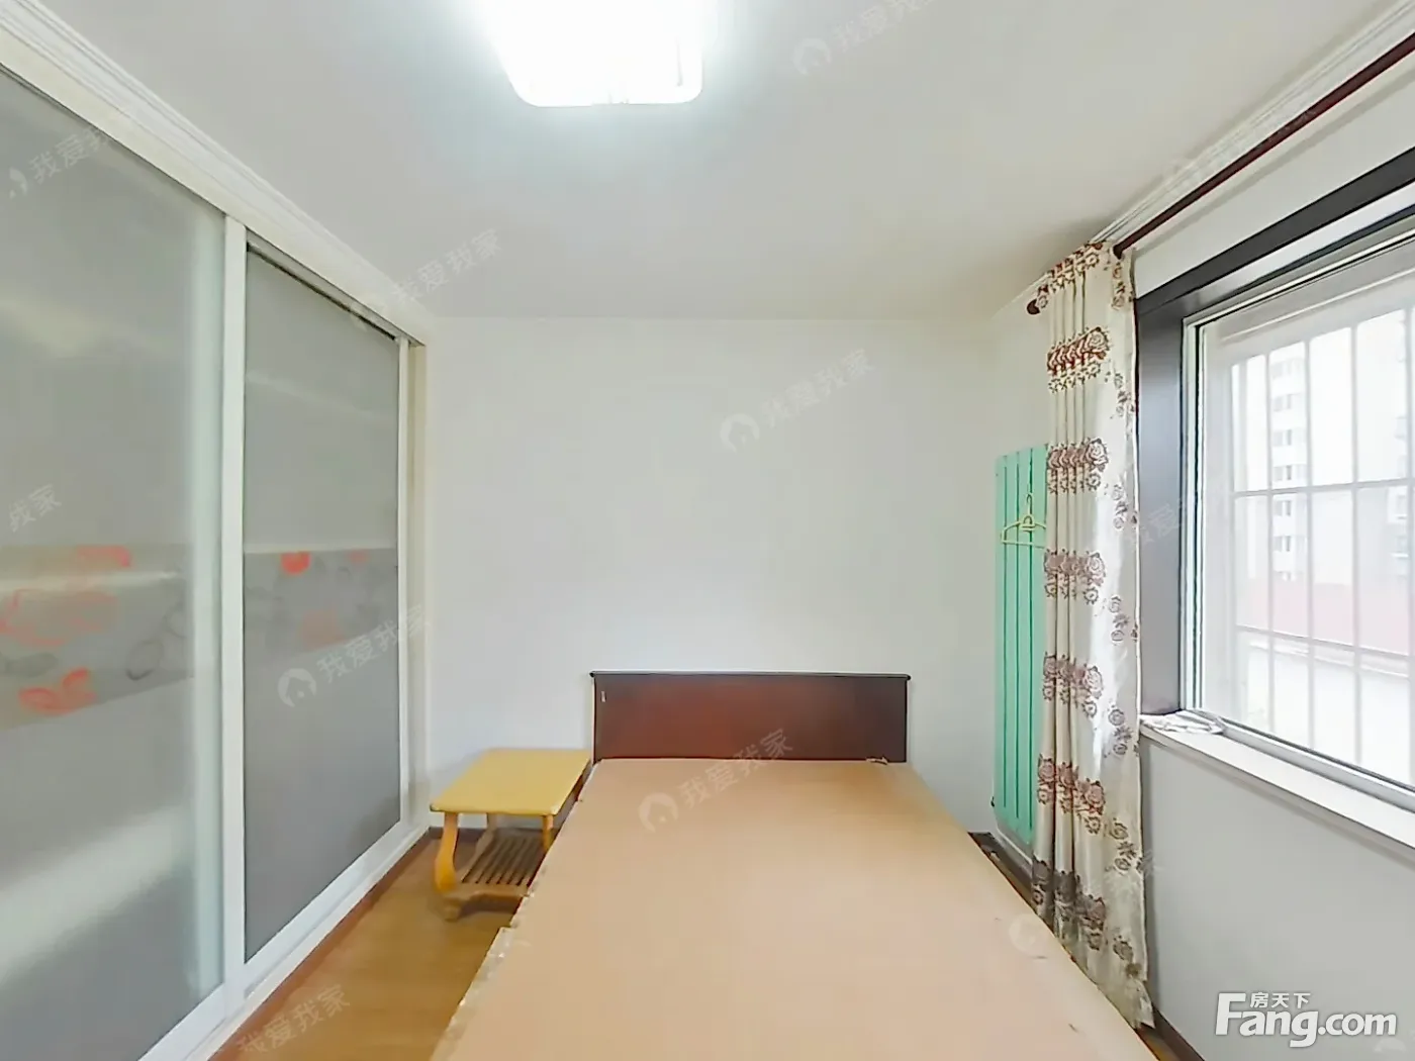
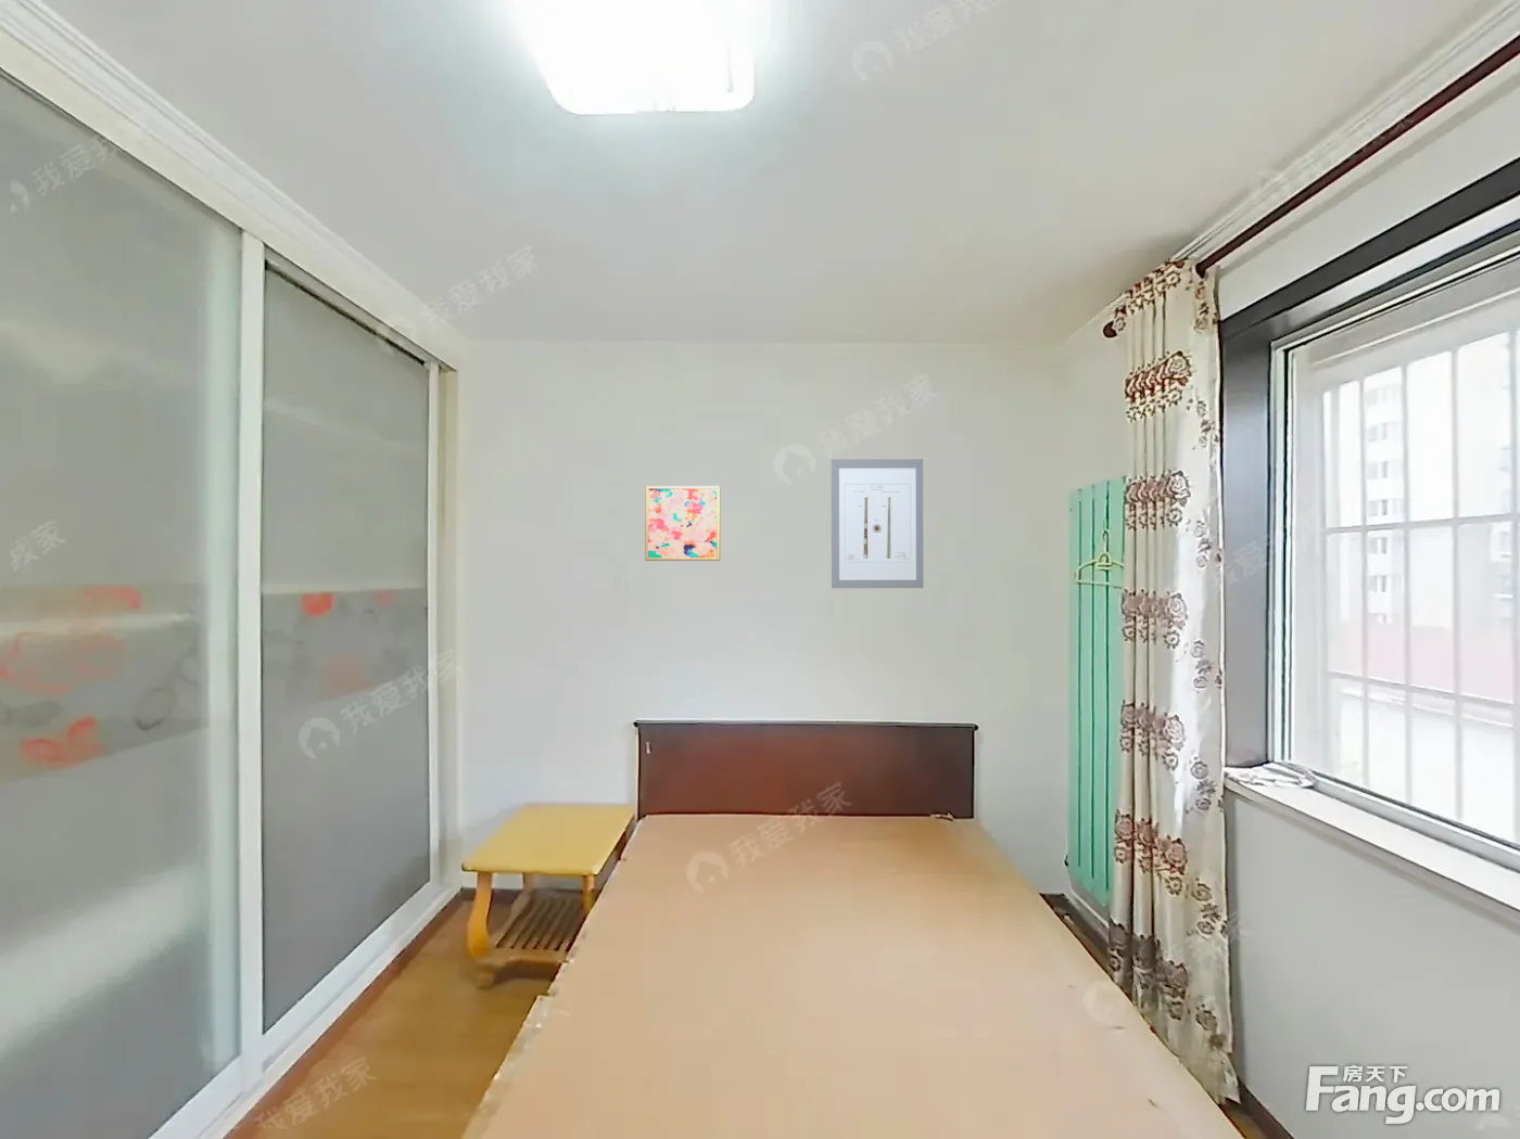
+ wall art (876, 523)
+ wall art (682, 523)
